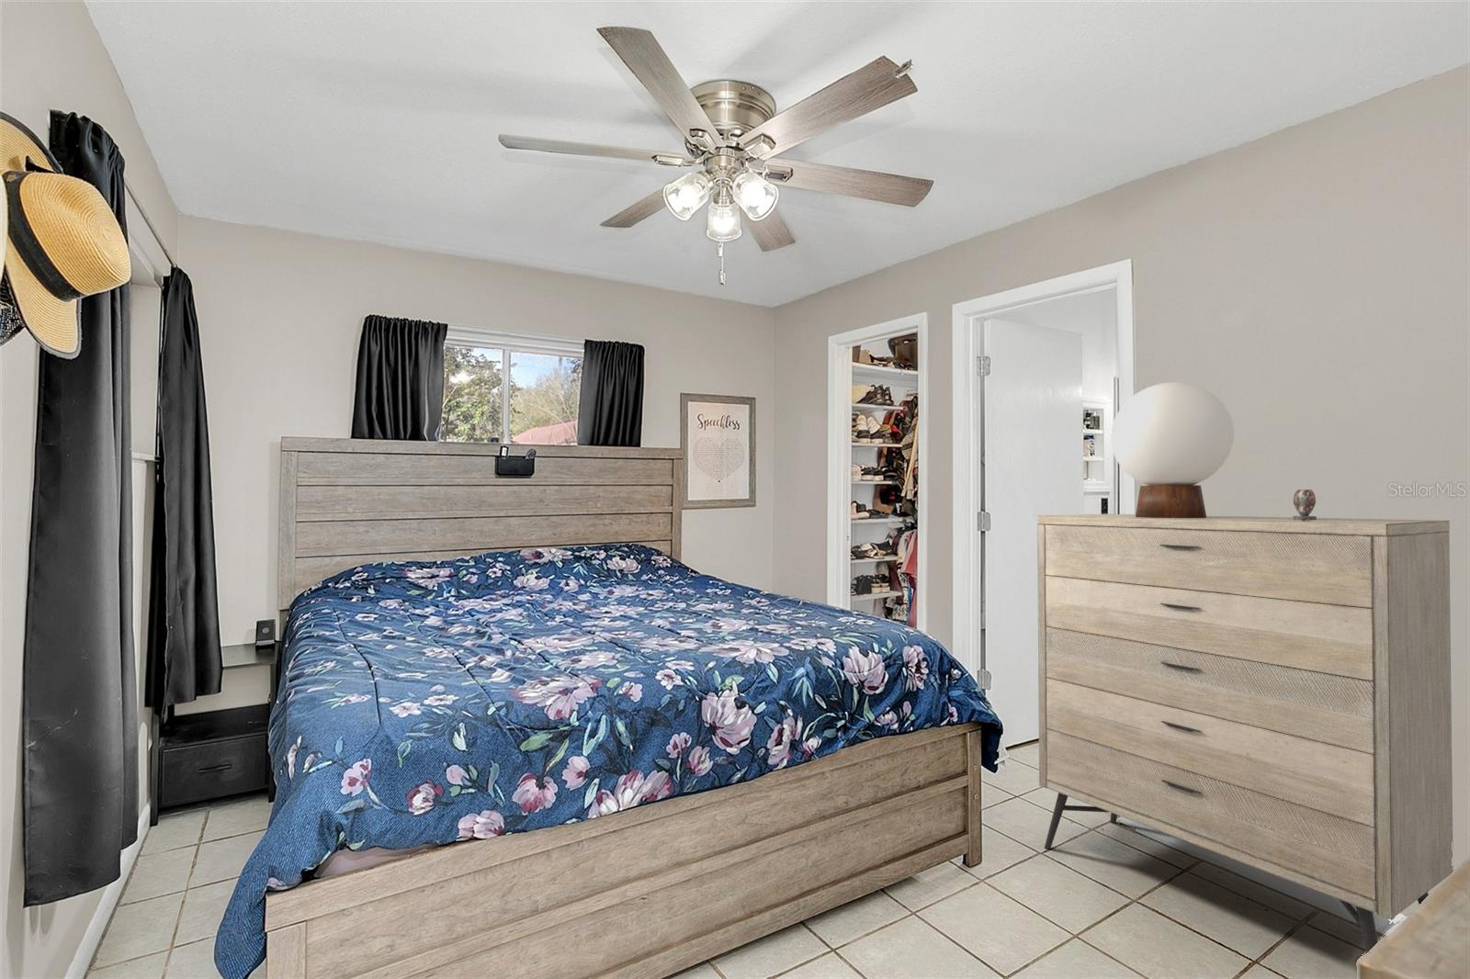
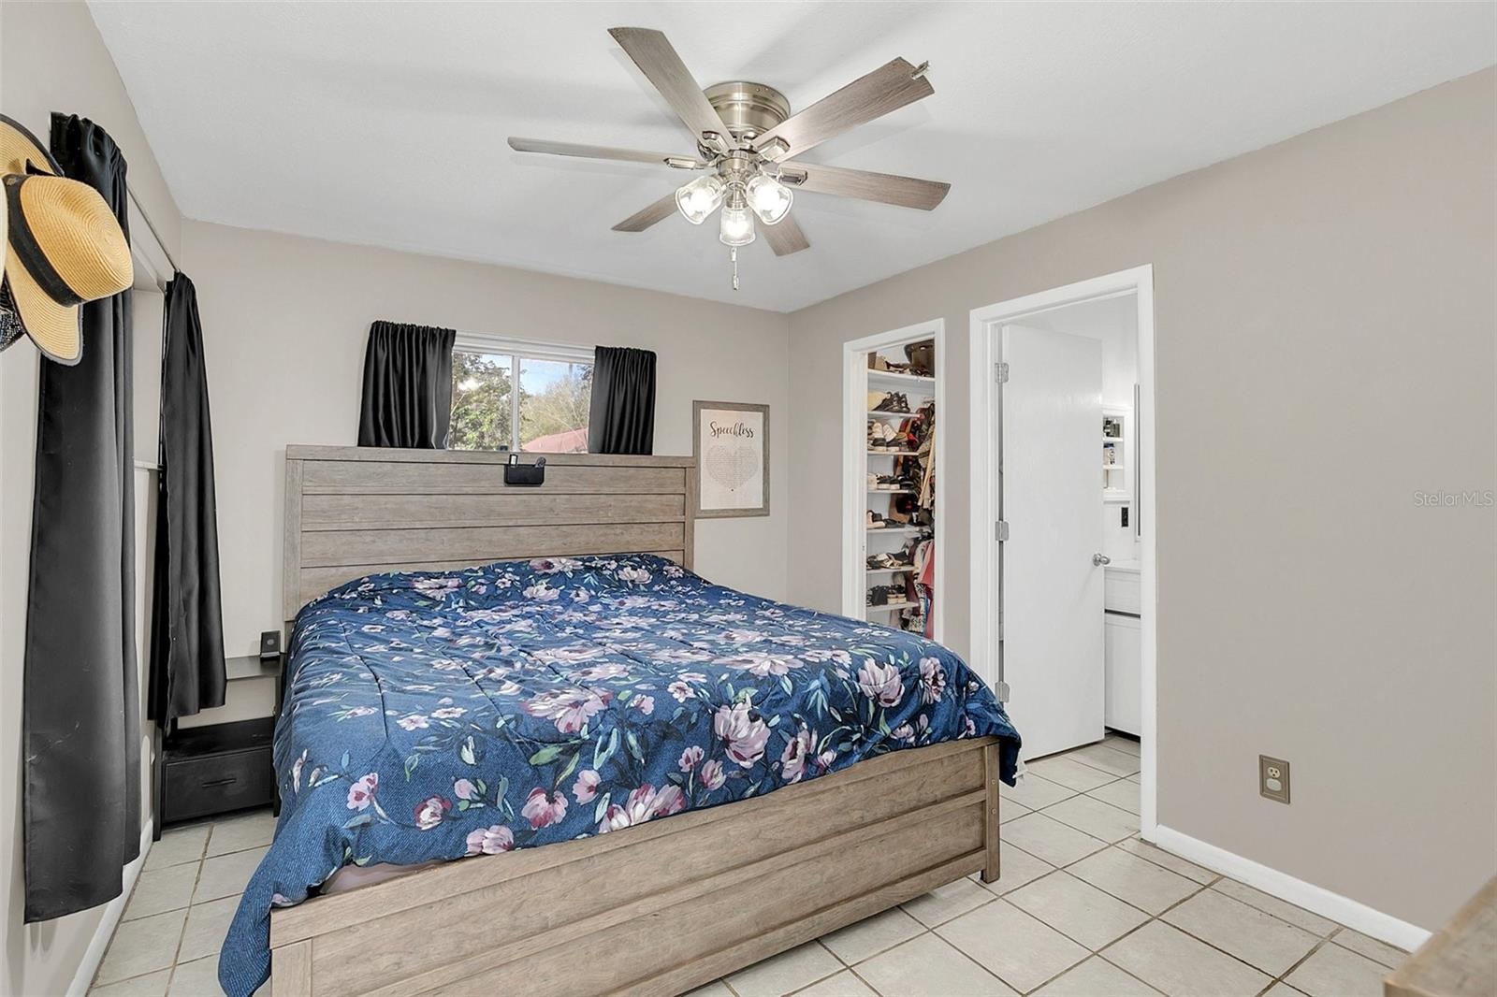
- dresser (1218, 706)
- decorative vase (1304, 504)
- table lamp (1169, 449)
